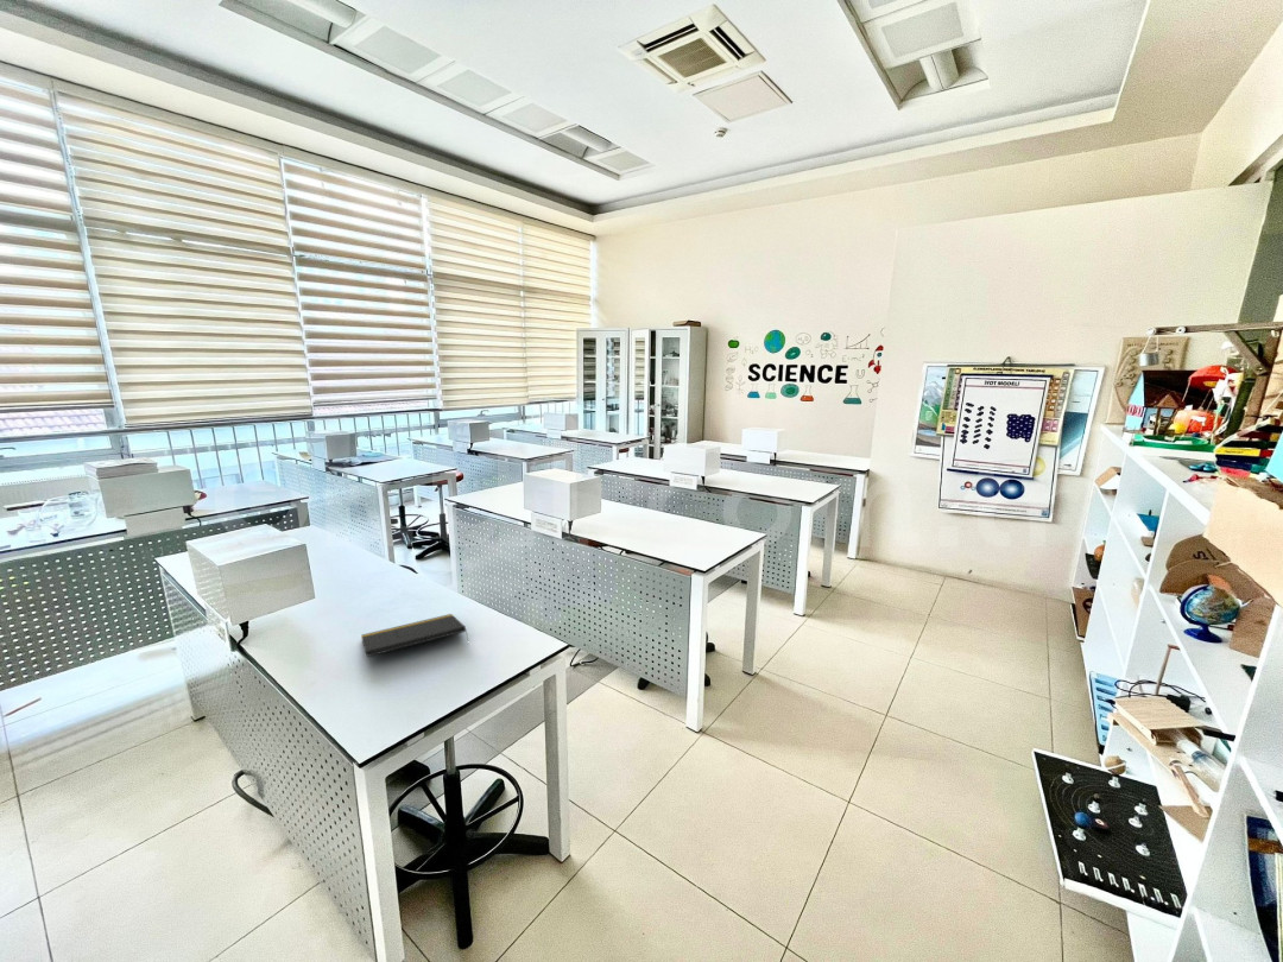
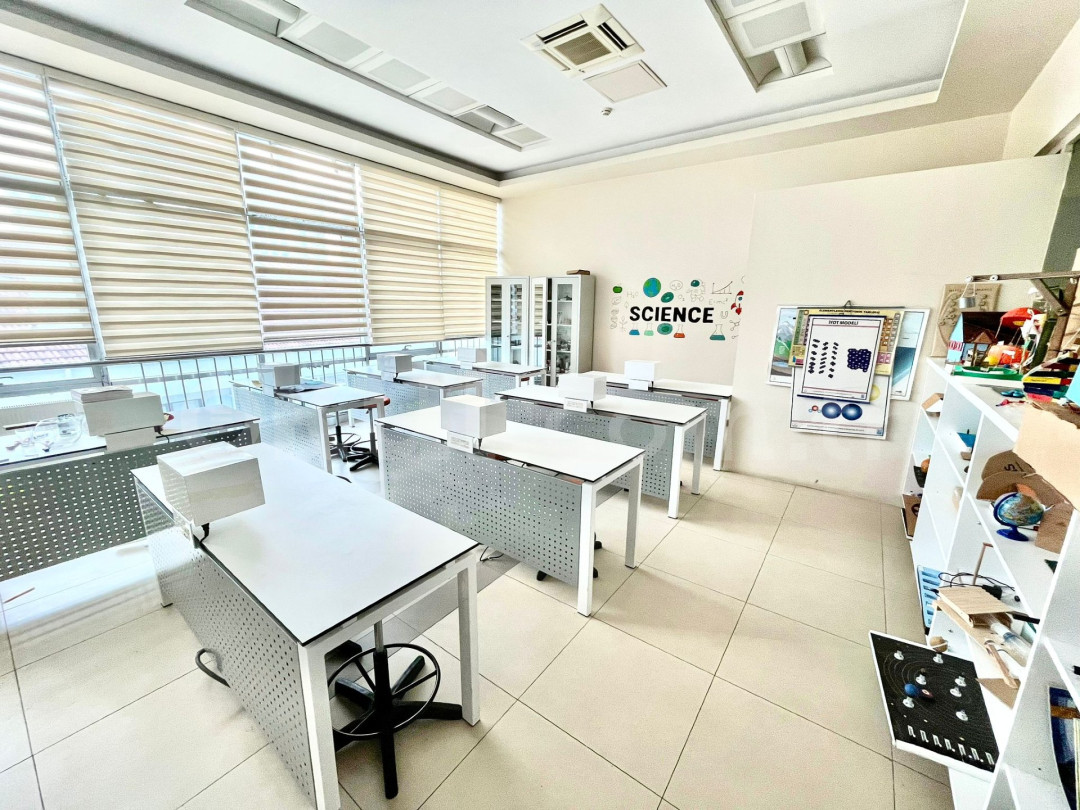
- notepad (412, 633)
